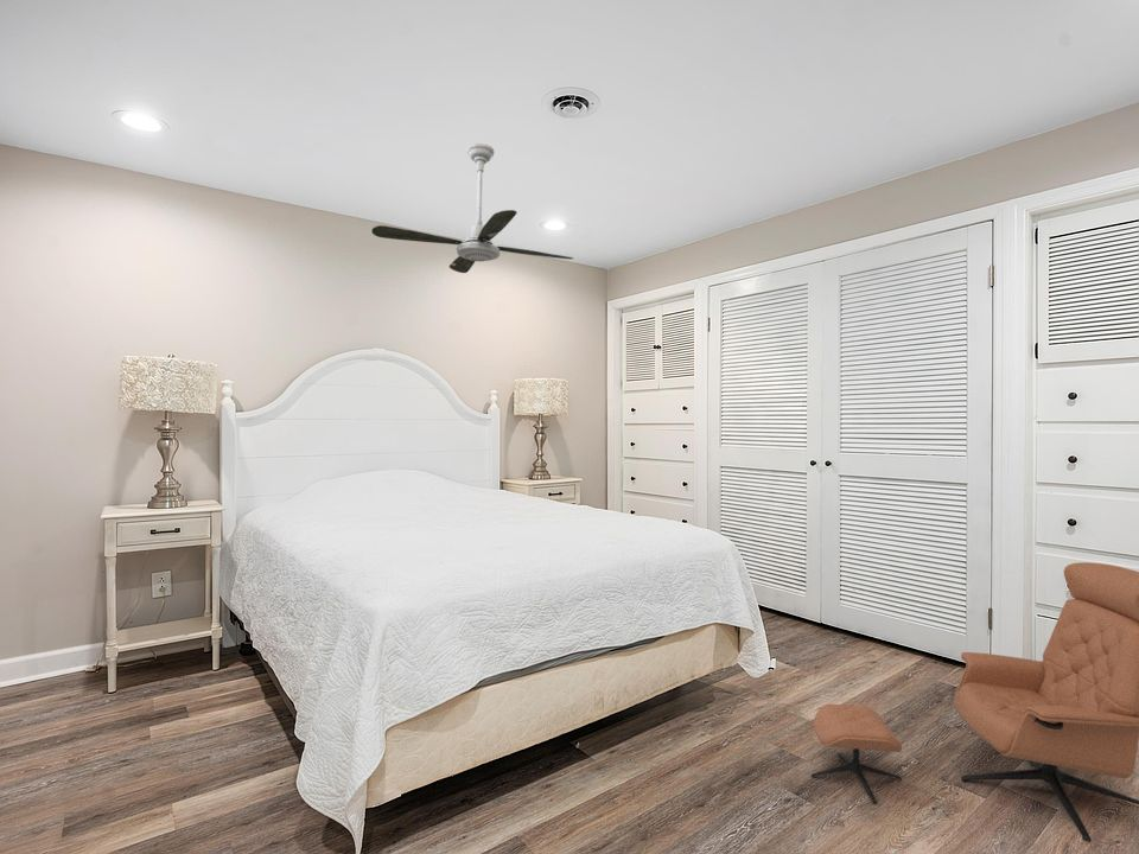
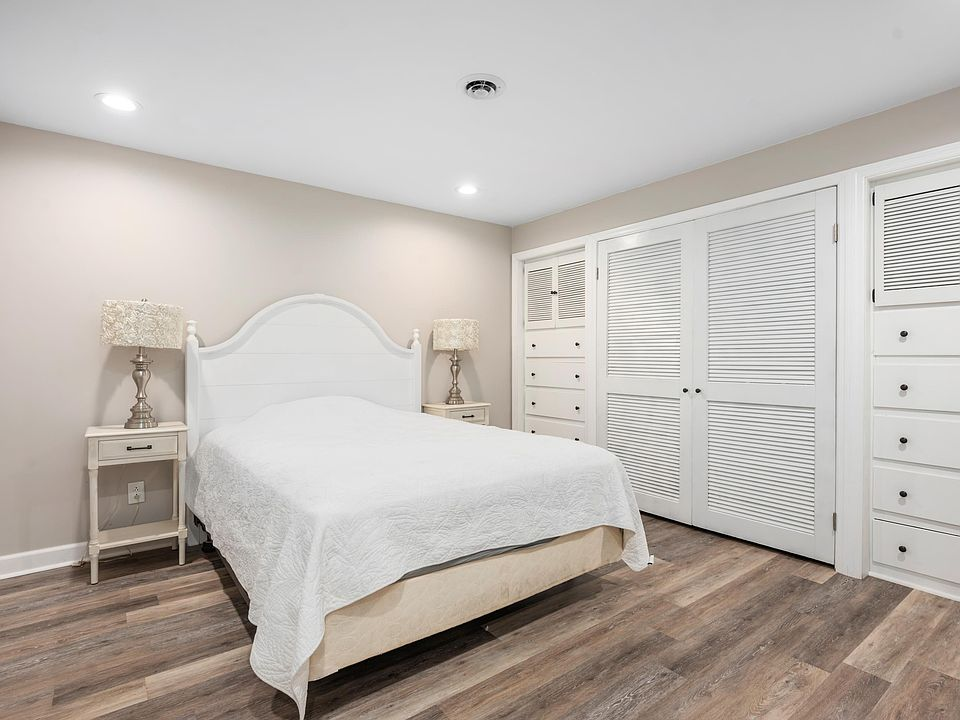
- ceiling fan (478, 202)
- armchair (968, 675)
